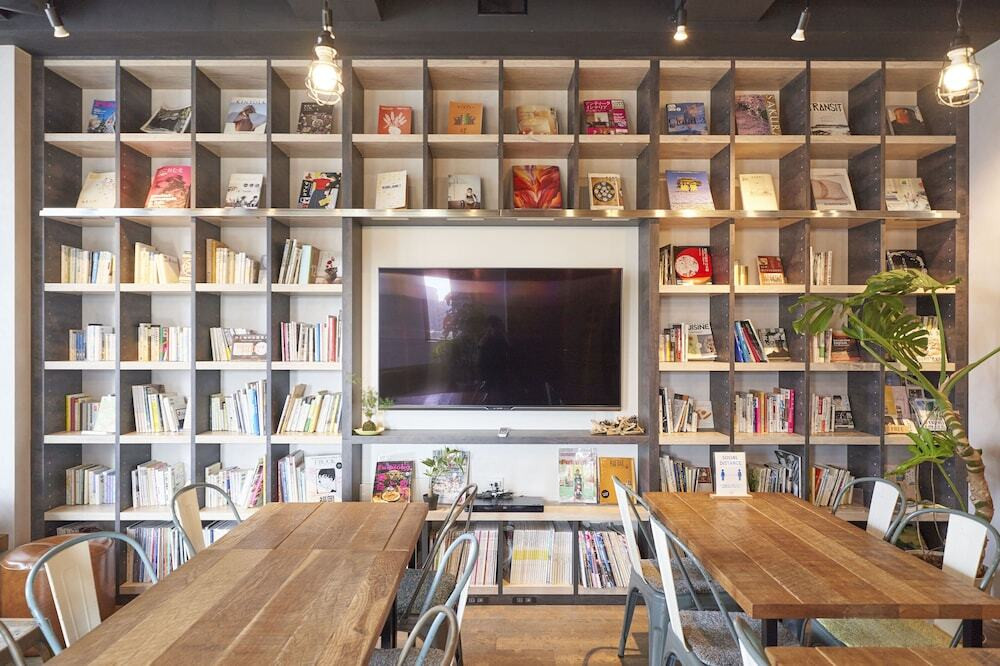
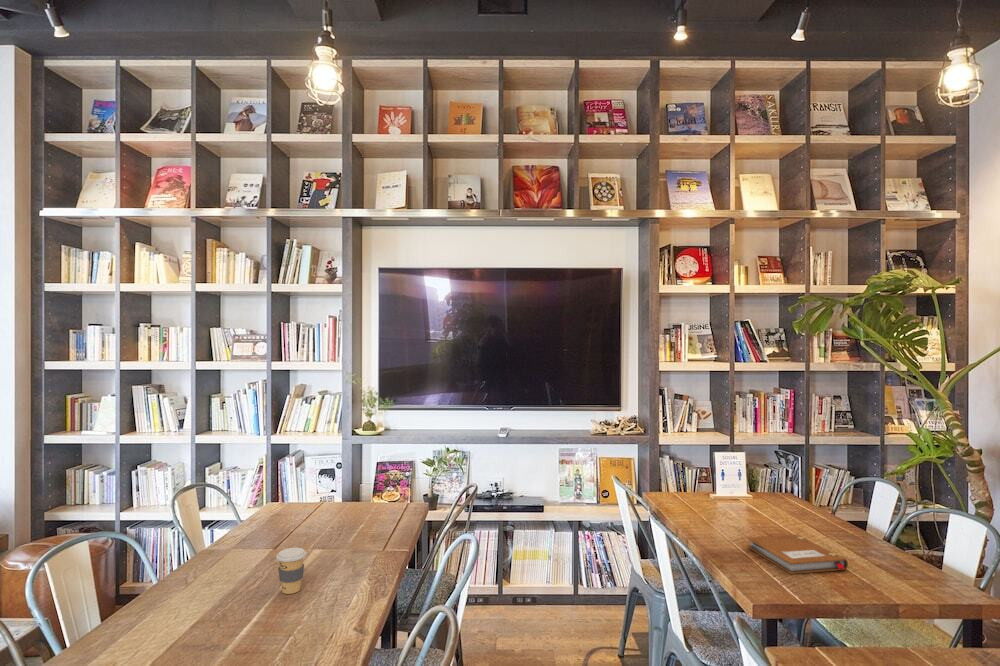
+ coffee cup (291, 571)
+ notebook (796, 553)
